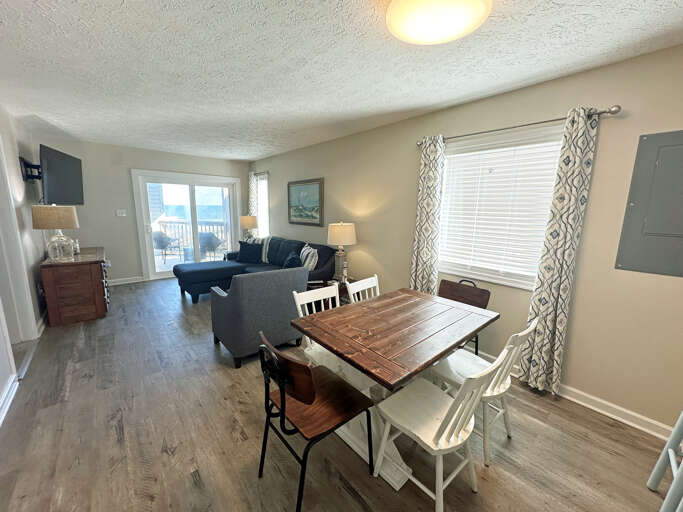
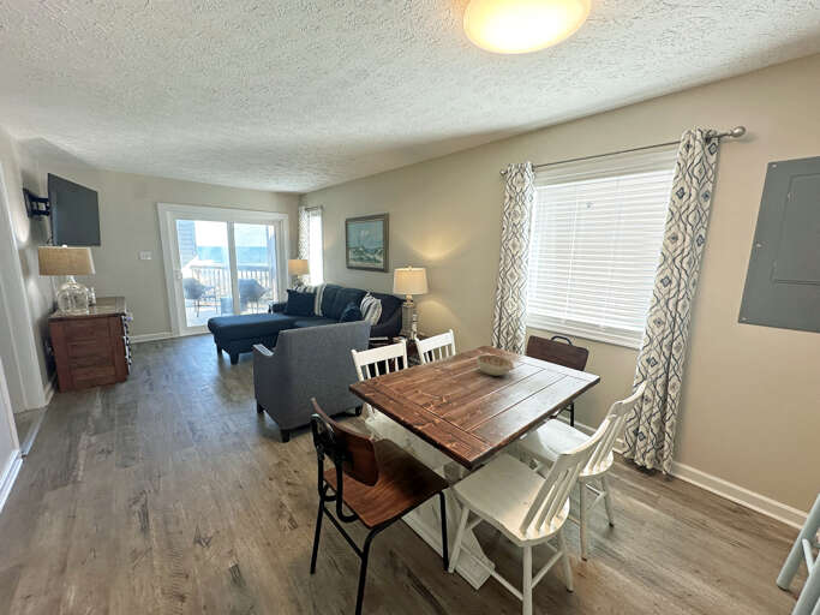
+ decorative bowl (493, 366)
